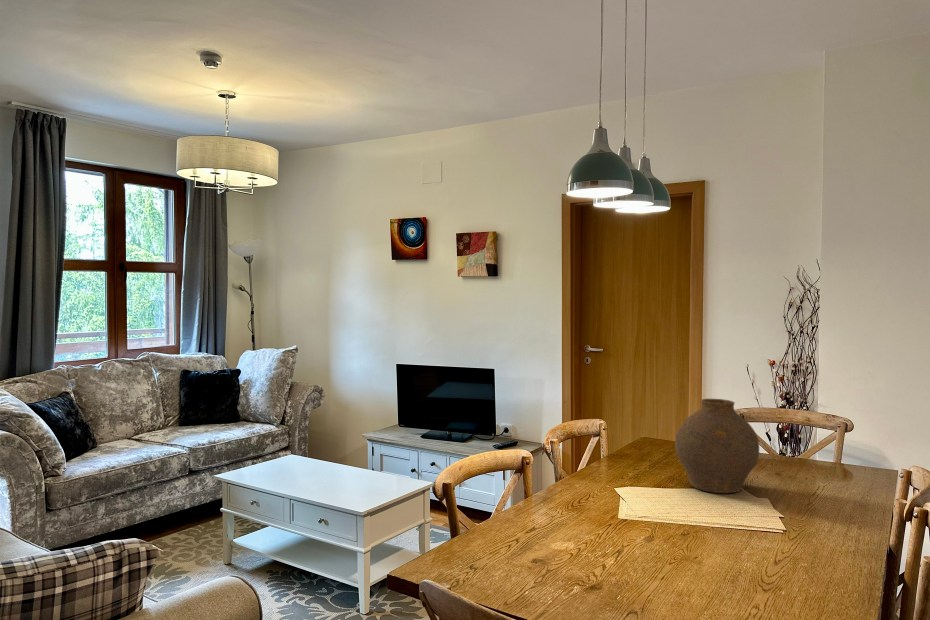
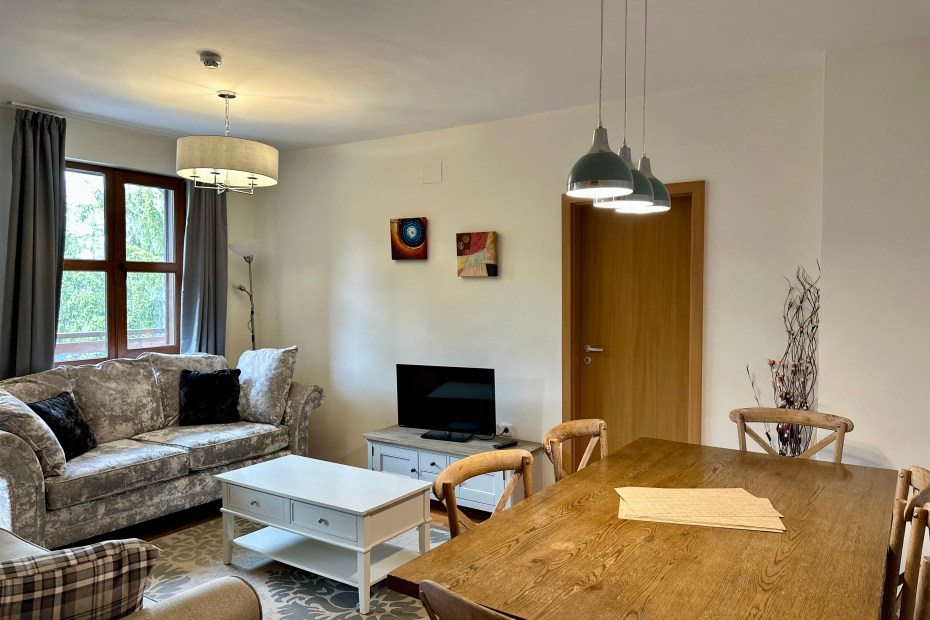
- vase (716, 443)
